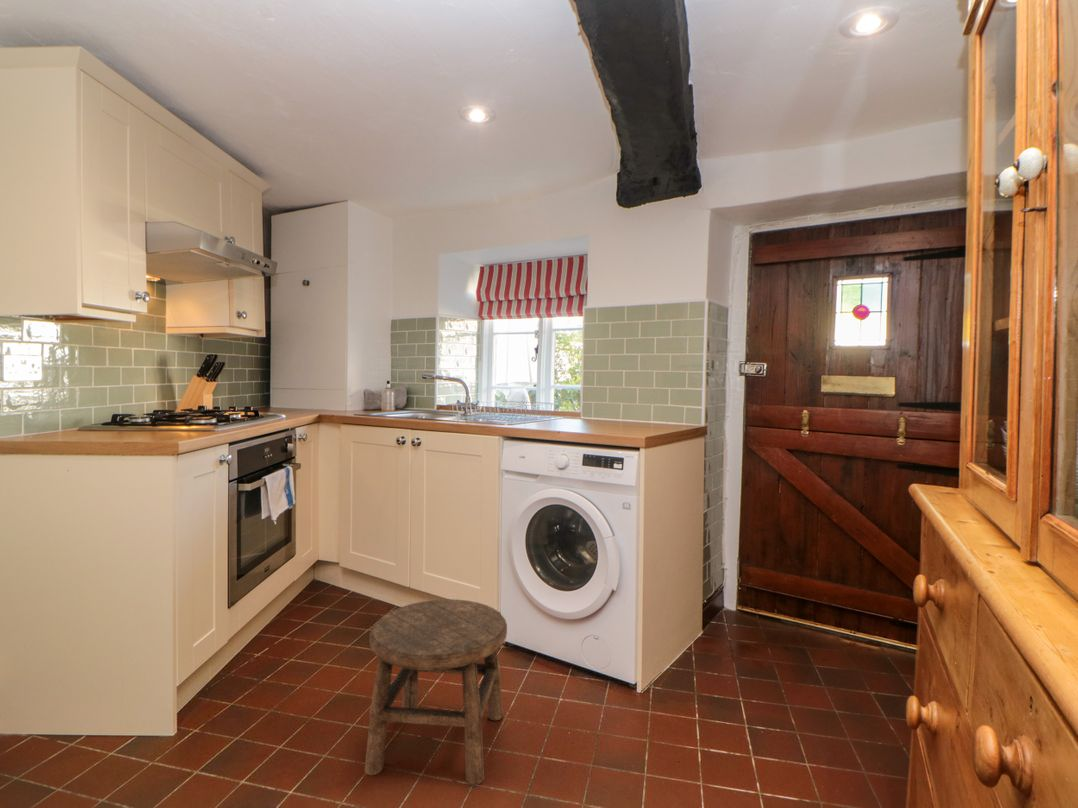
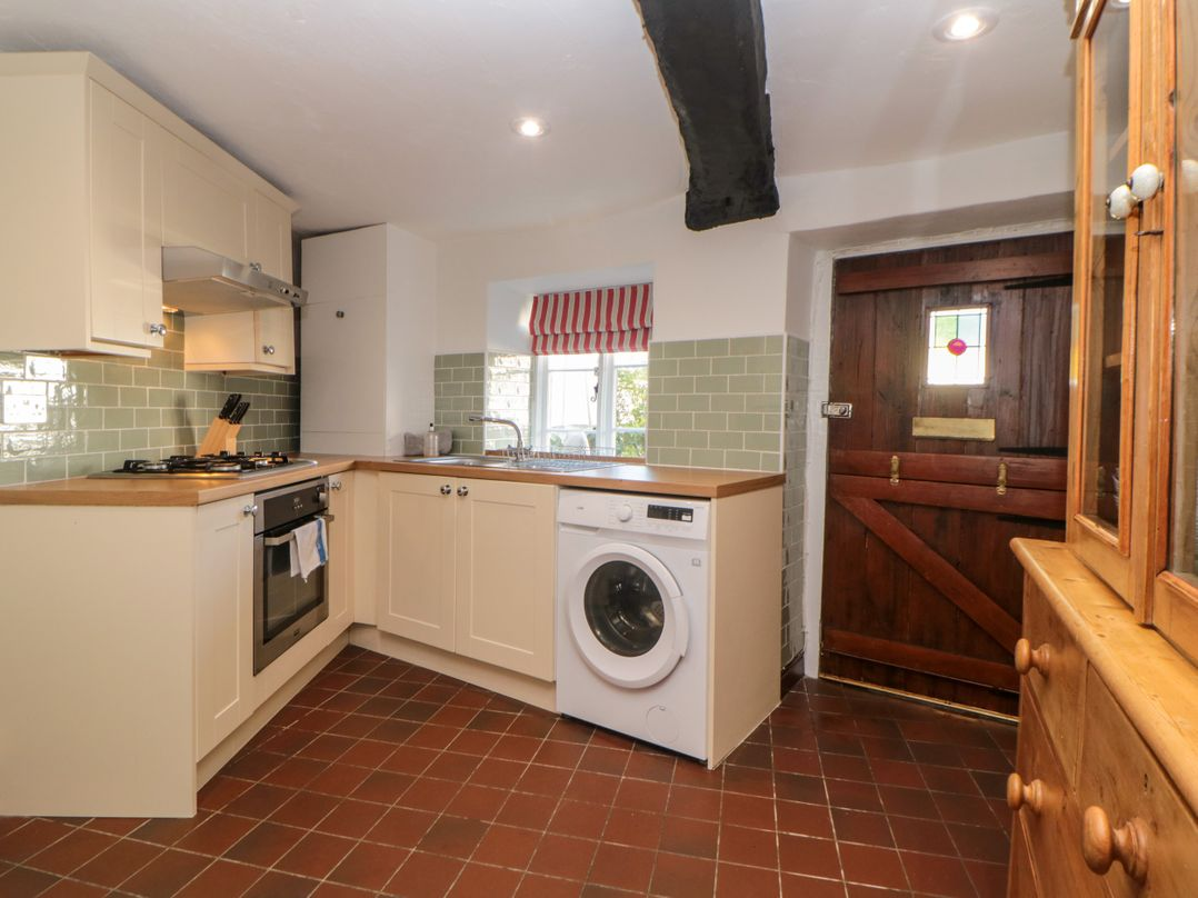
- stool (439, 672)
